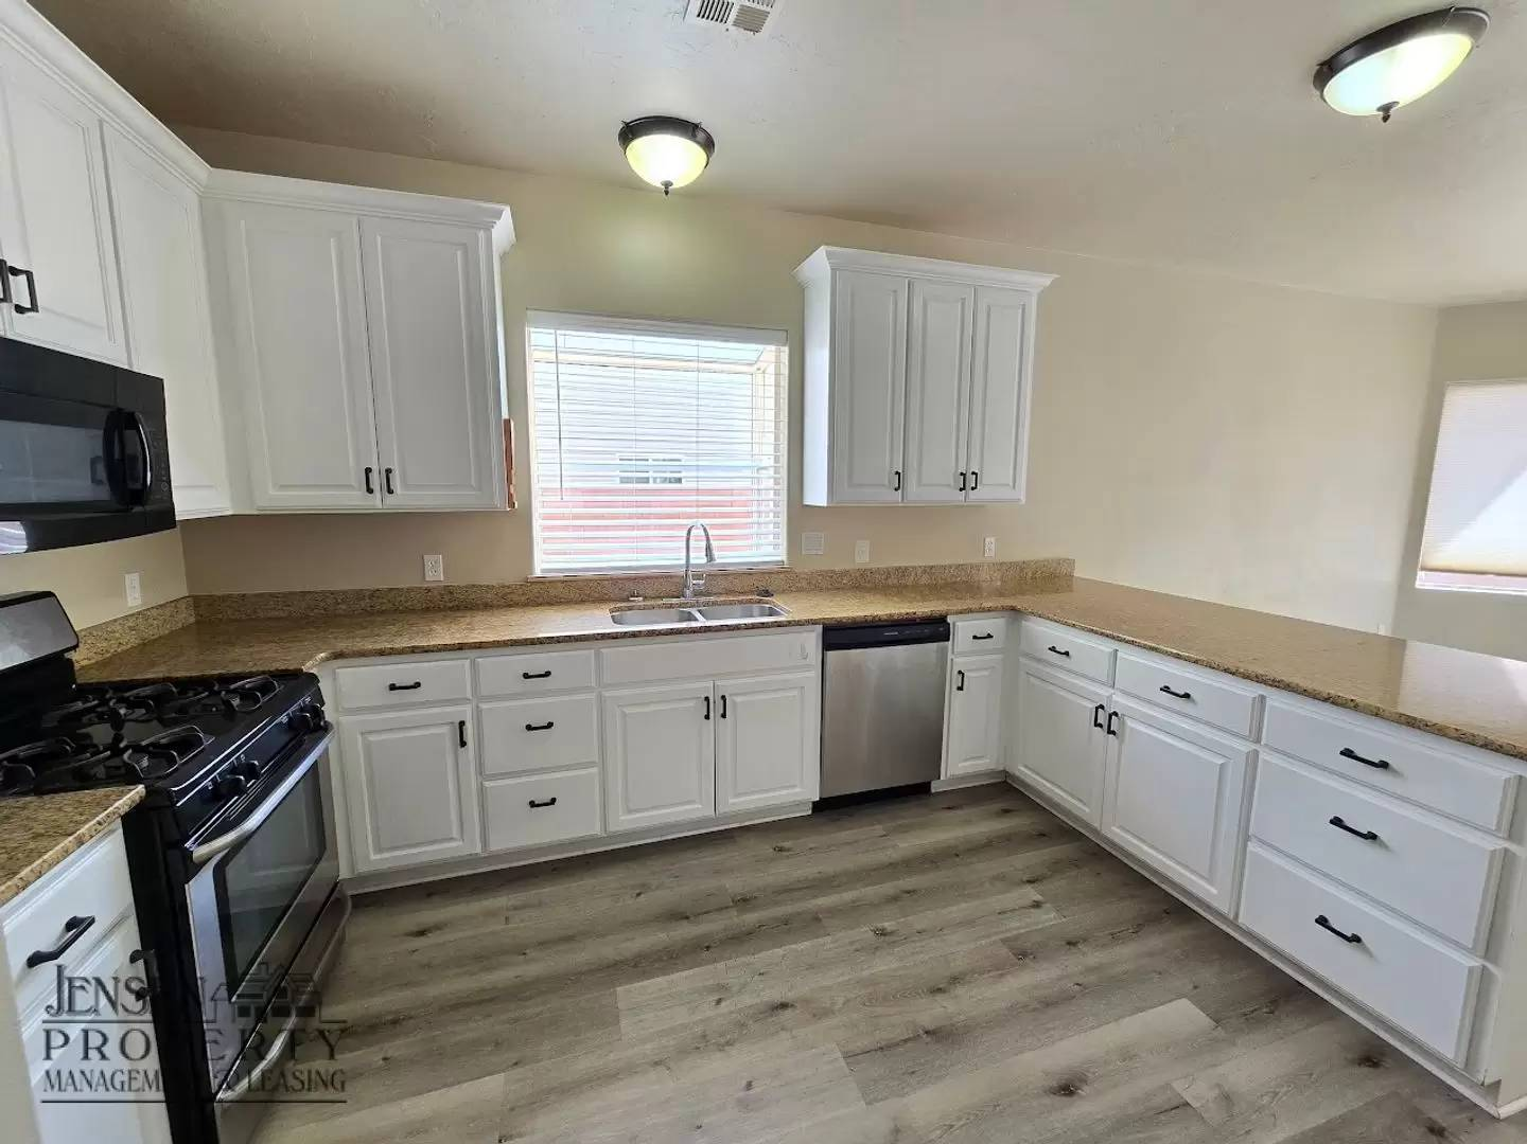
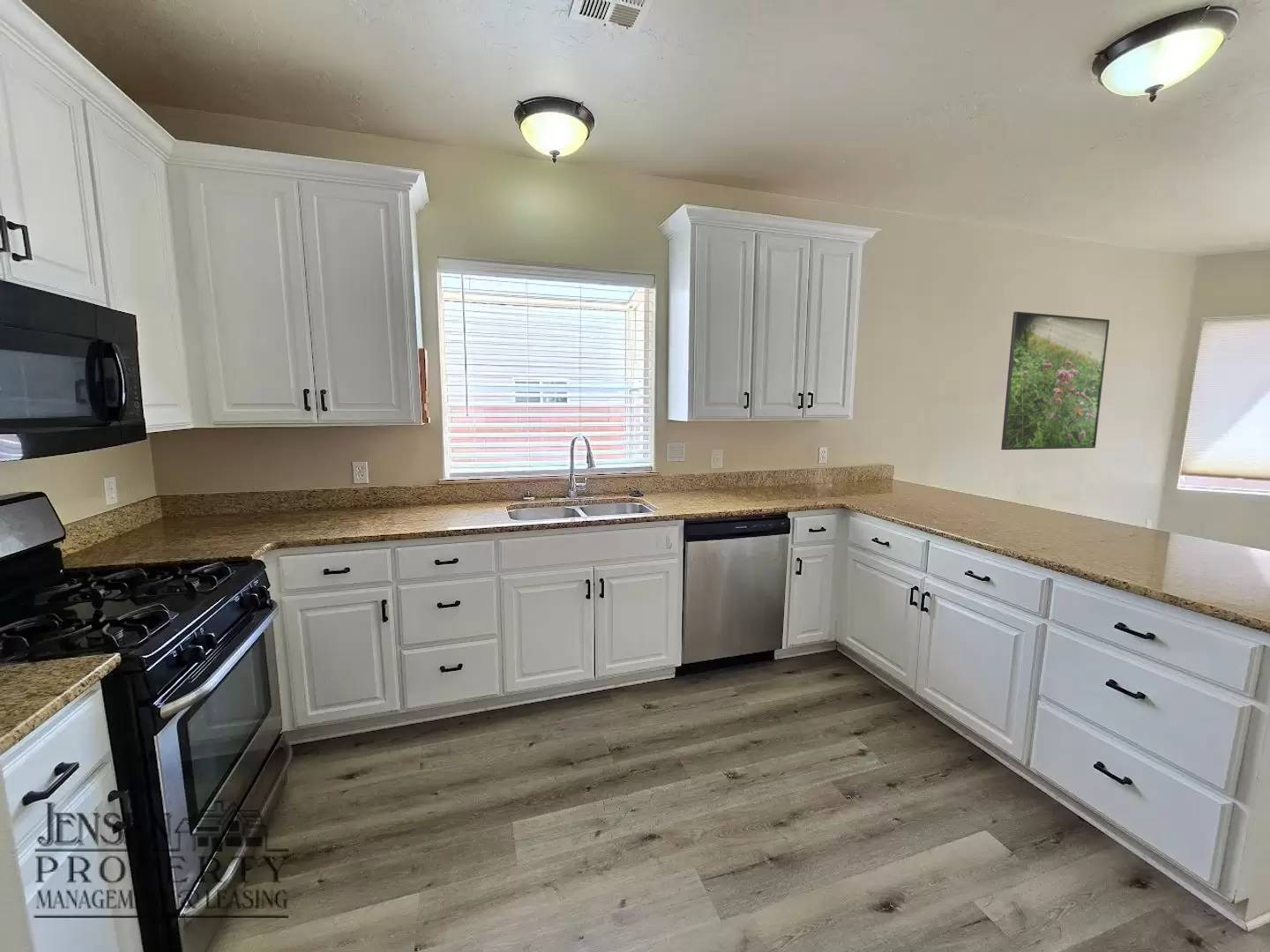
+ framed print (1056, 383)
